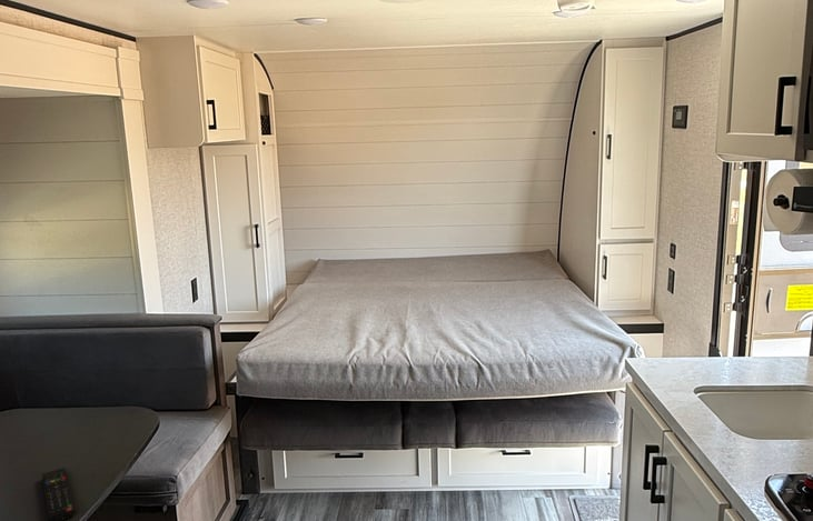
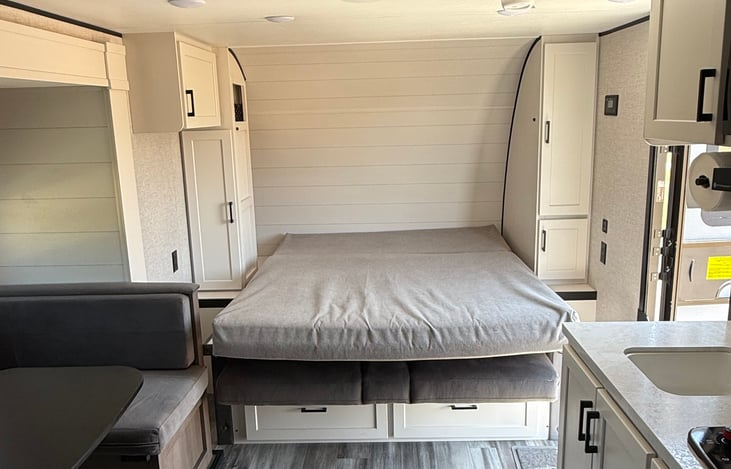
- remote control (58, 493)
